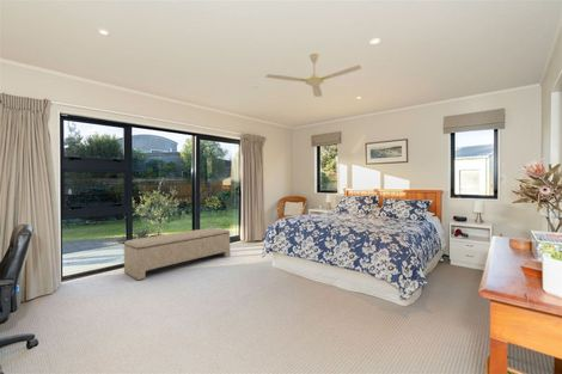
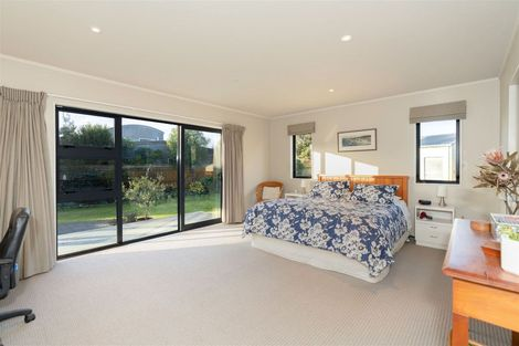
- ceiling fan (312, 74)
- bench (182, 249)
